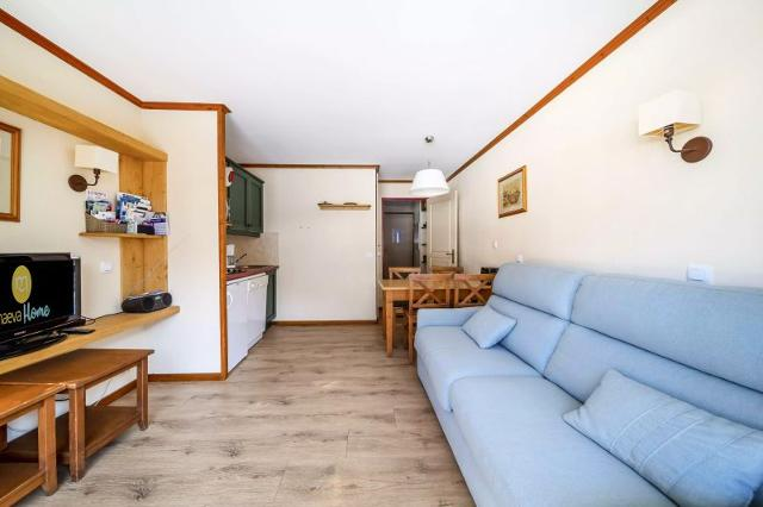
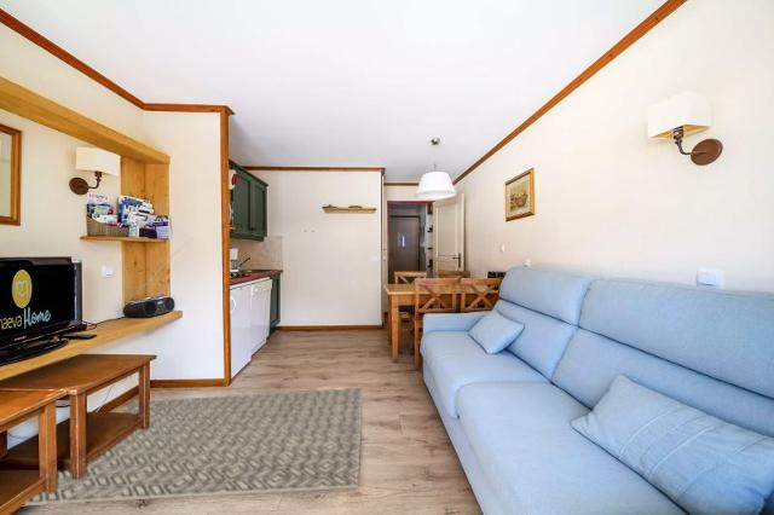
+ rug (229, 423)
